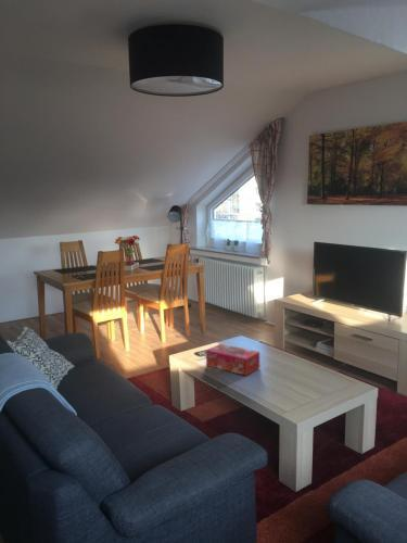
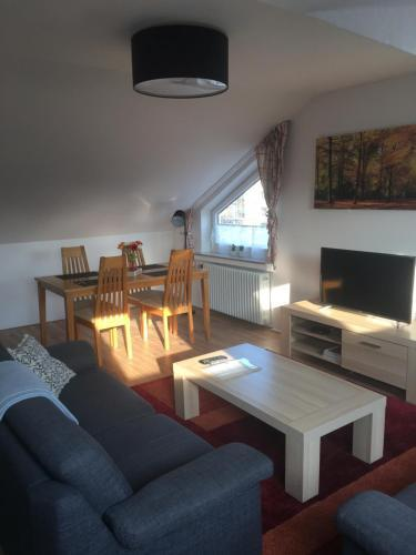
- tissue box (232, 358)
